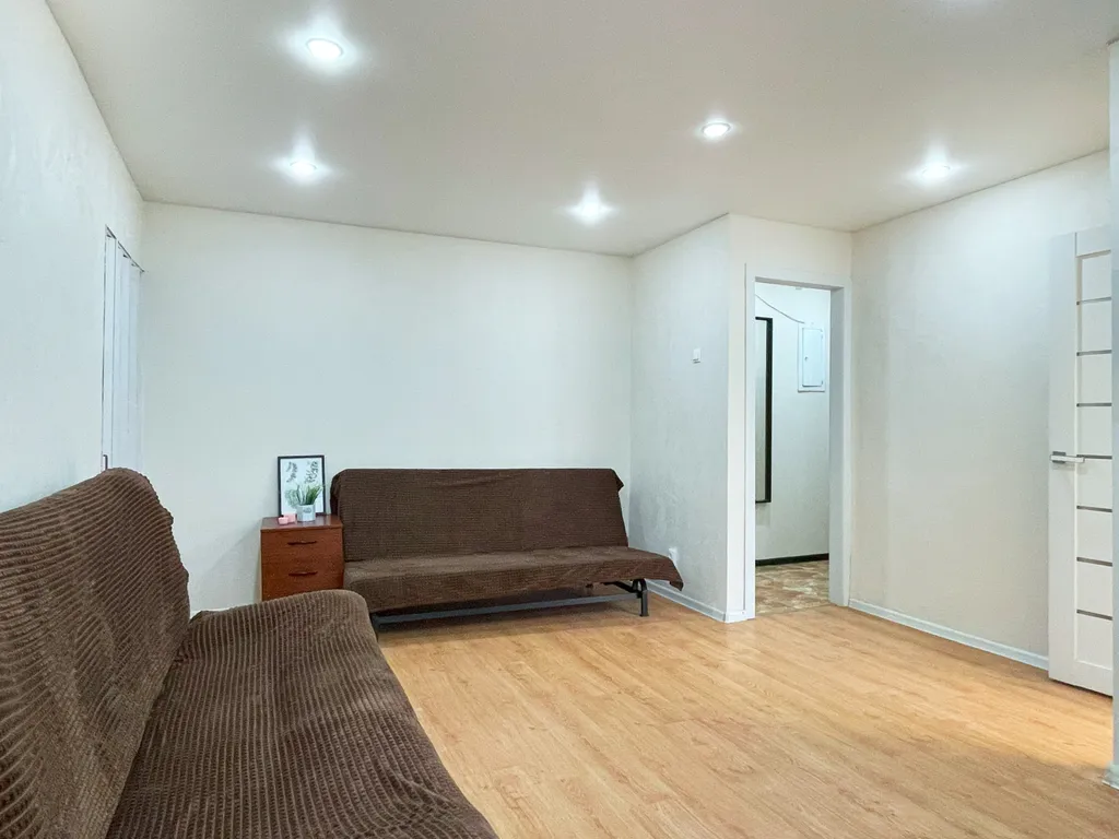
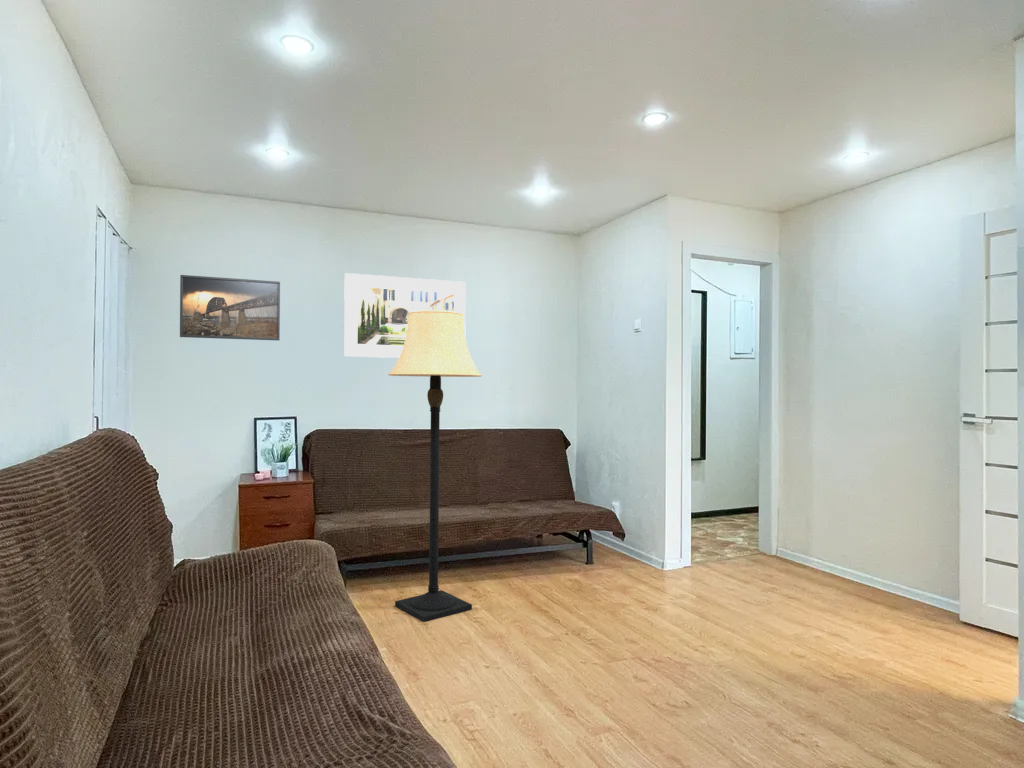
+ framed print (231, 308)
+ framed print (407, 317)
+ lamp (434, 460)
